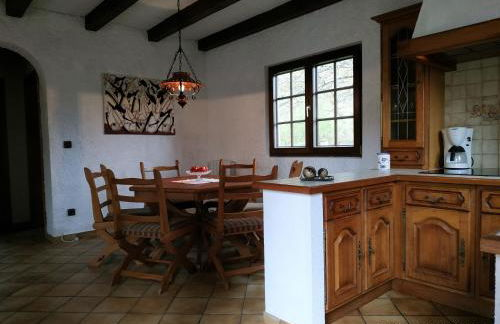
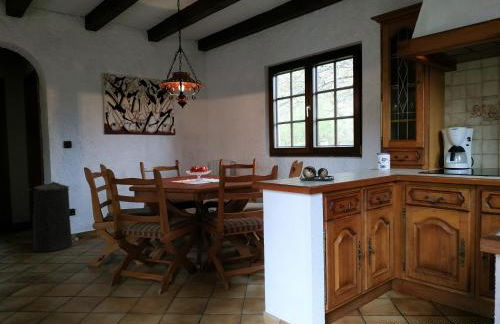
+ trash can (48, 215)
